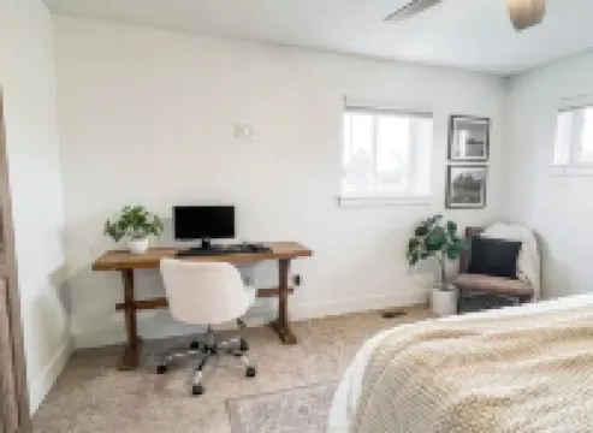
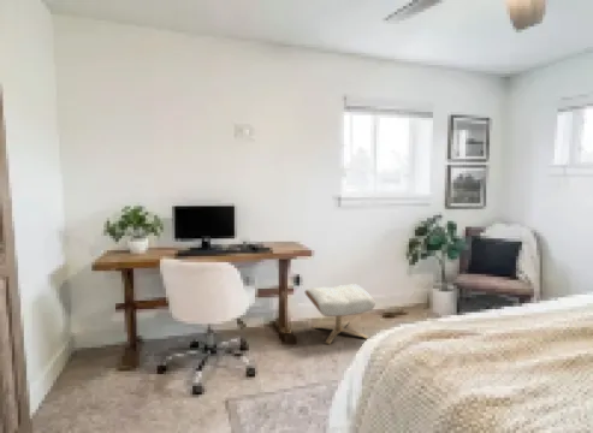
+ ottoman (338, 310)
